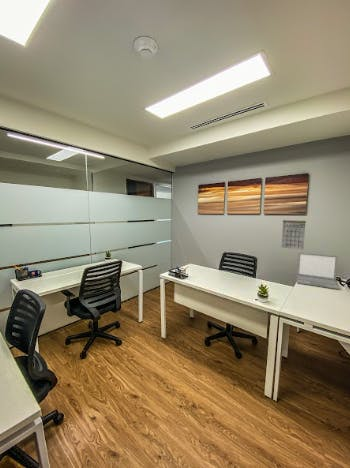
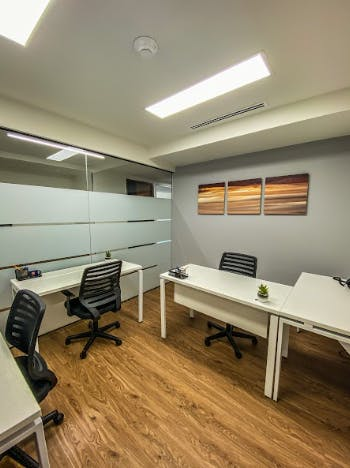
- calendar (293, 231)
- laptop (317, 269)
